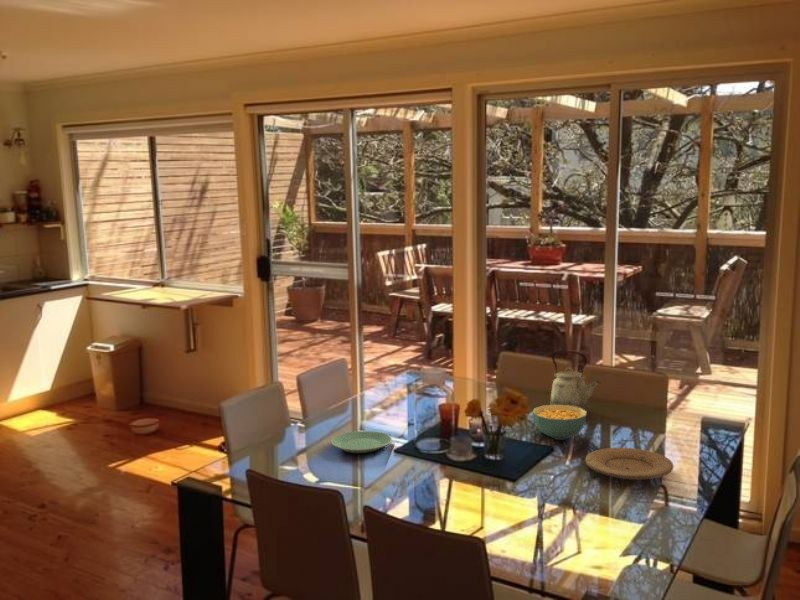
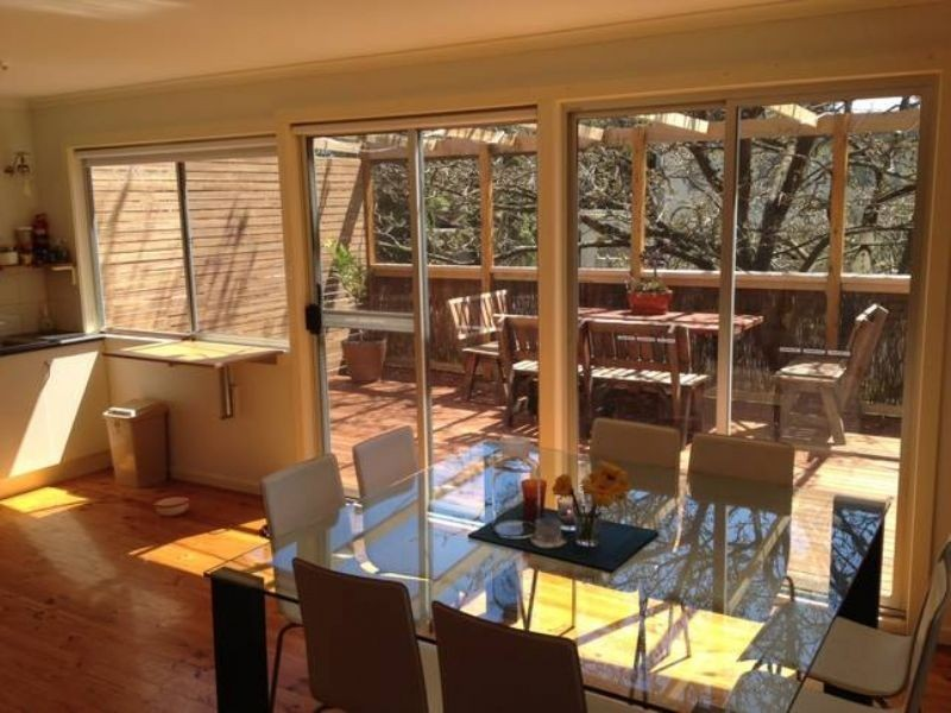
- plate (628, 465)
- plate (361, 443)
- cereal bowl (559, 424)
- kettle (575, 382)
